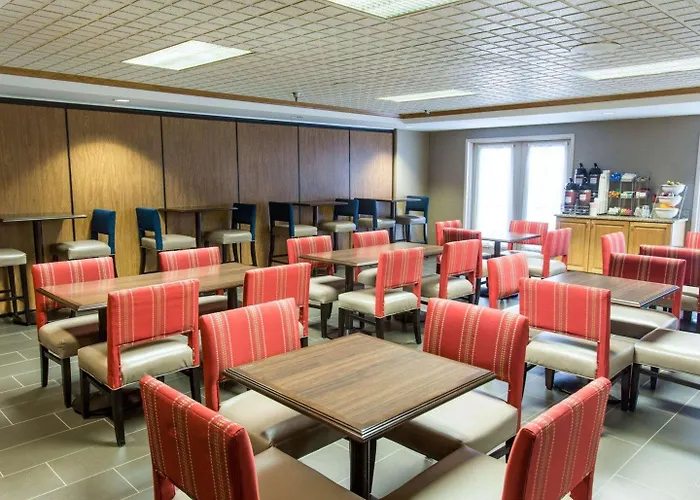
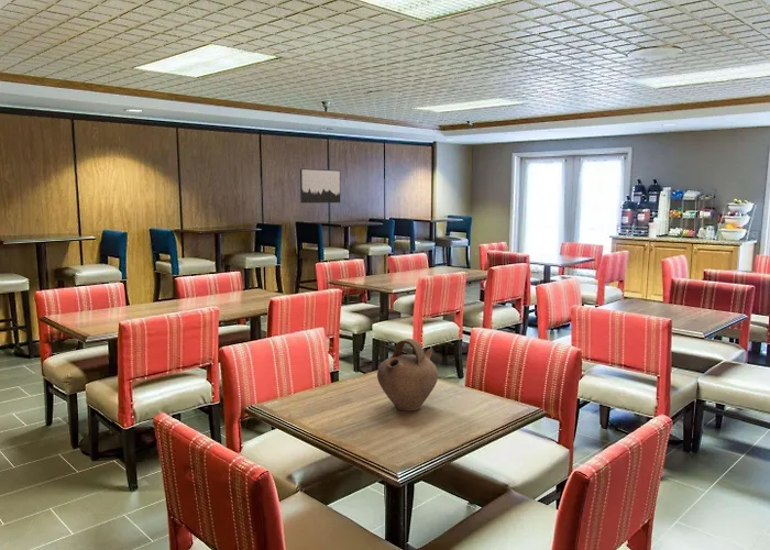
+ wall art (320, 186)
+ jug (408, 372)
